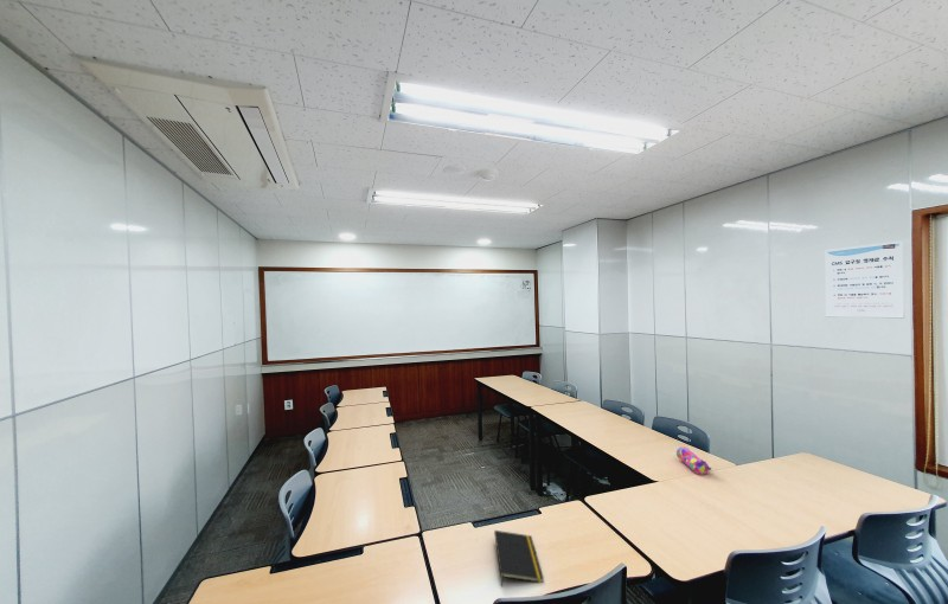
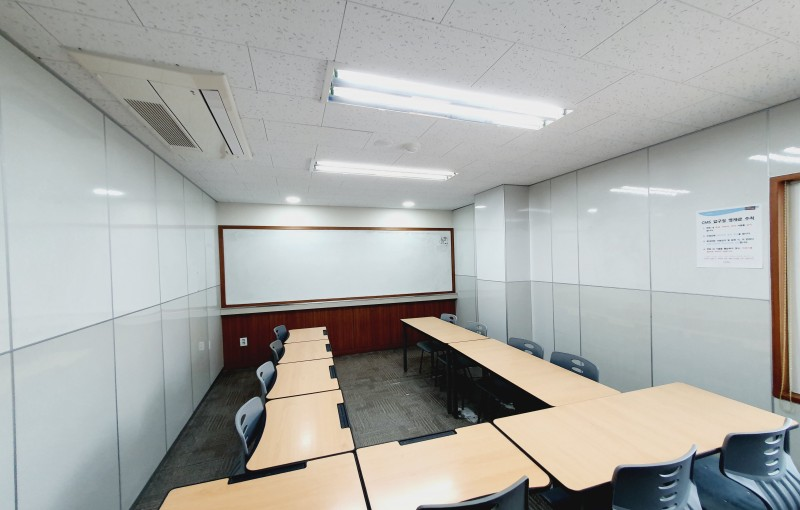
- pencil case (692, 460)
- notepad (517, 554)
